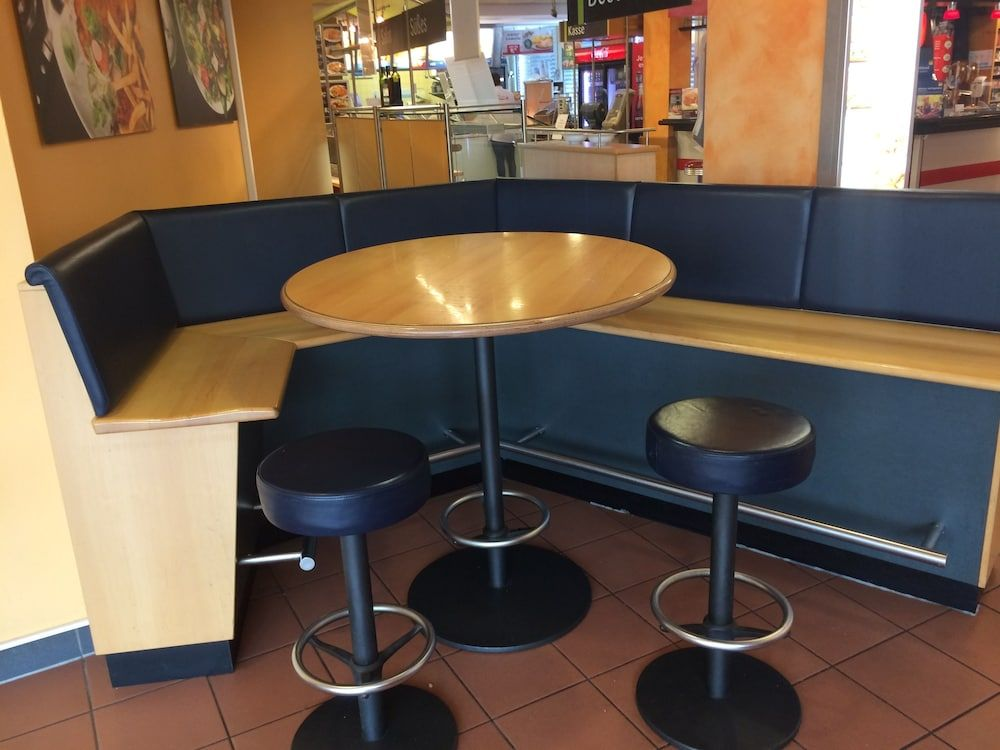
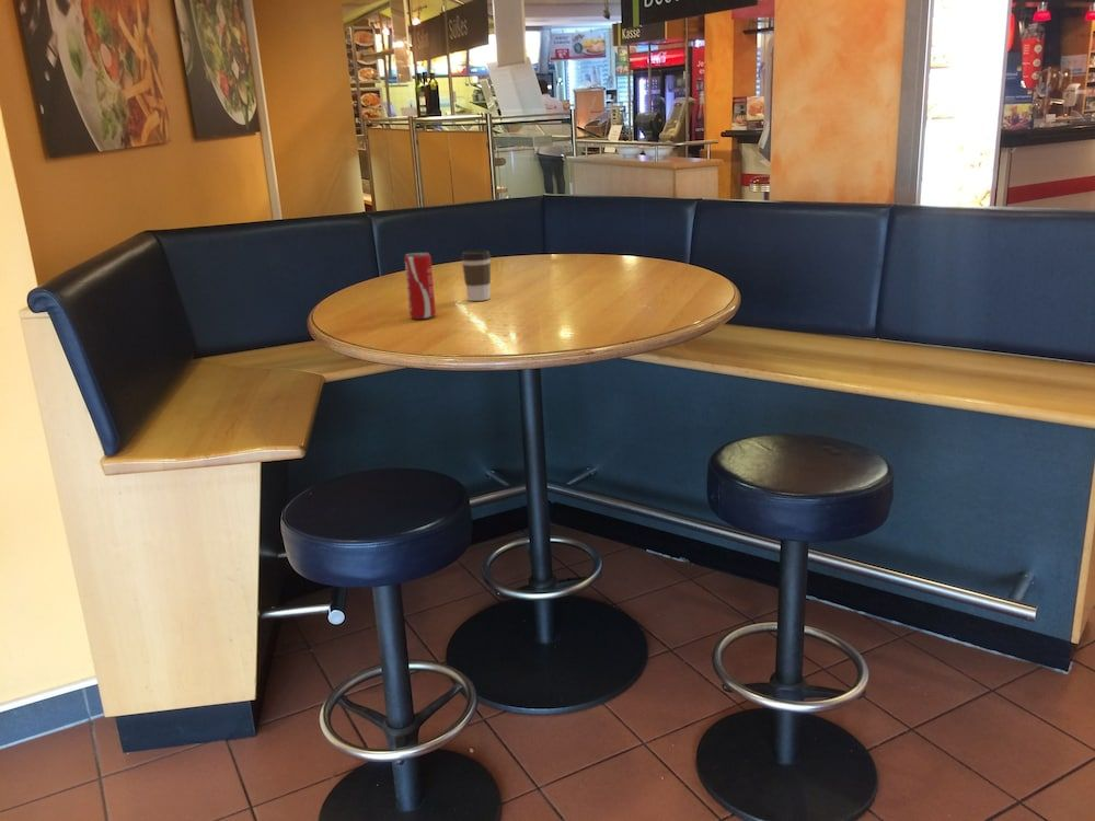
+ coffee cup (476, 275)
+ beverage can (419, 285)
